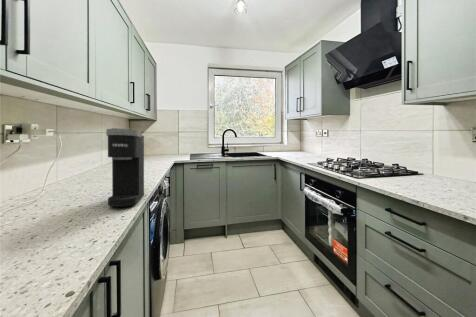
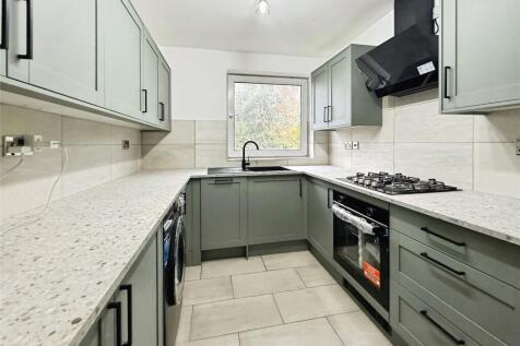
- coffee maker (127, 166)
